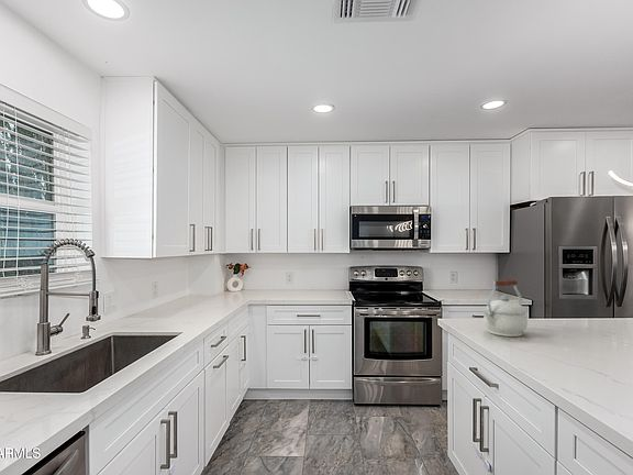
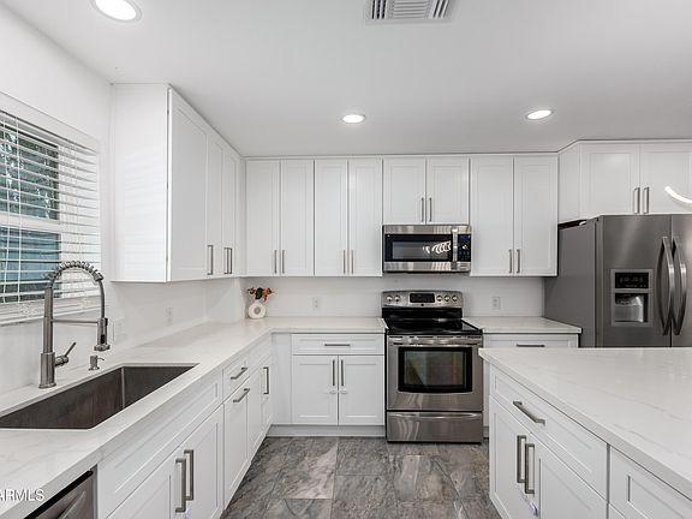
- kettle (502, 306)
